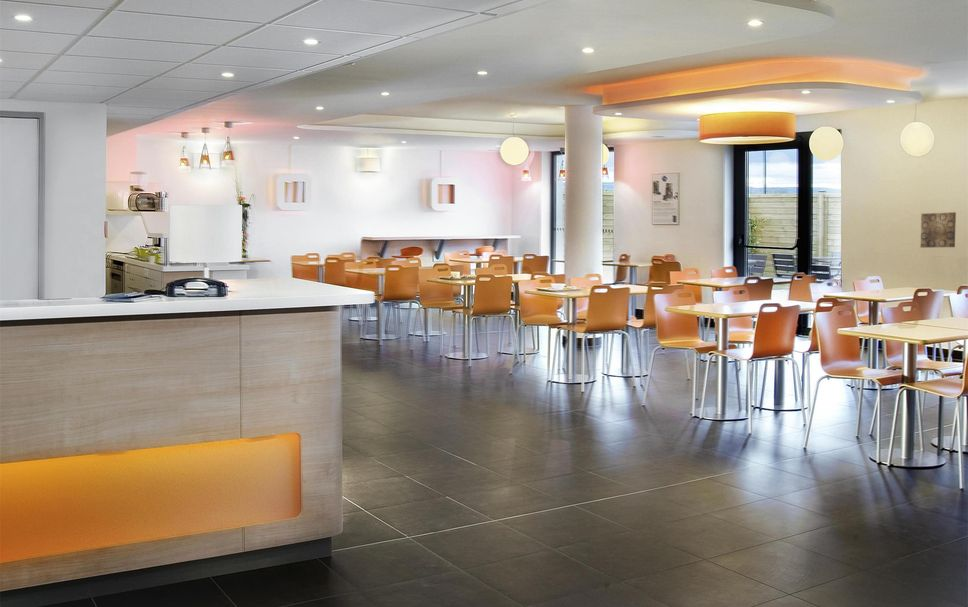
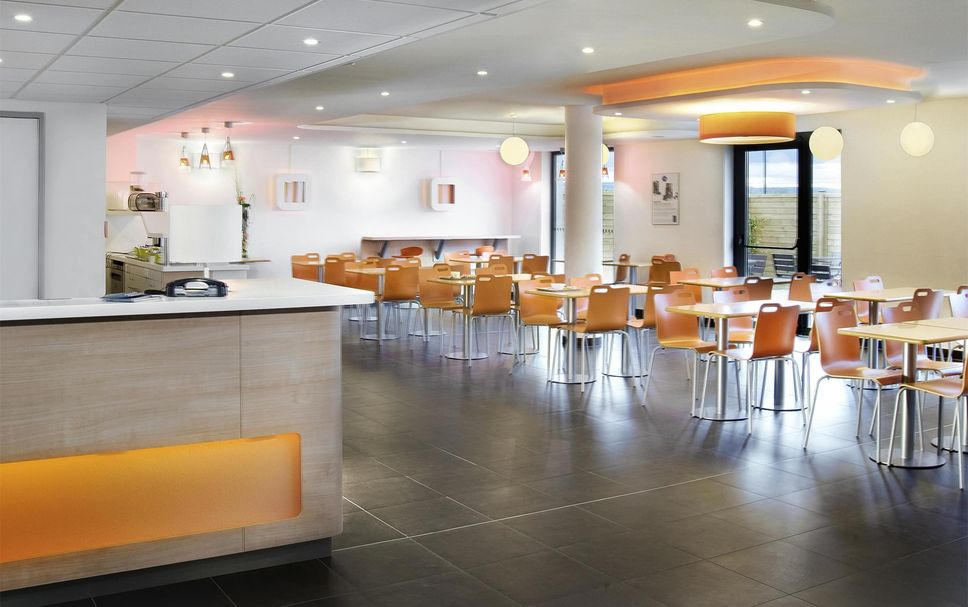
- wall art (937, 230)
